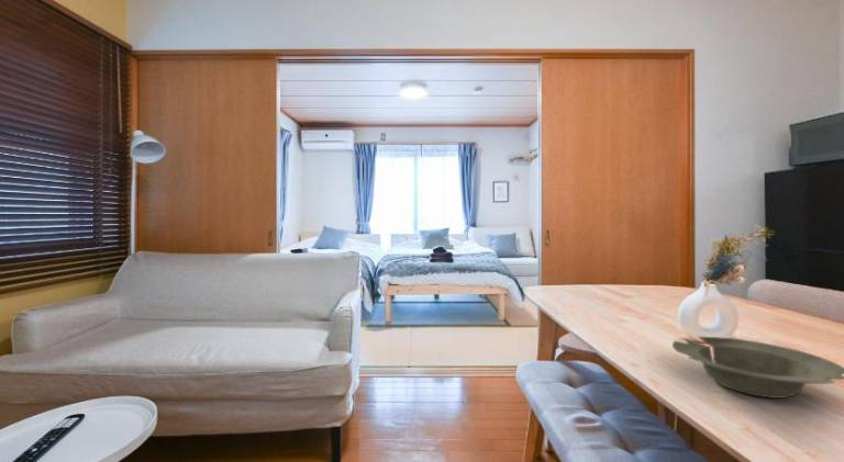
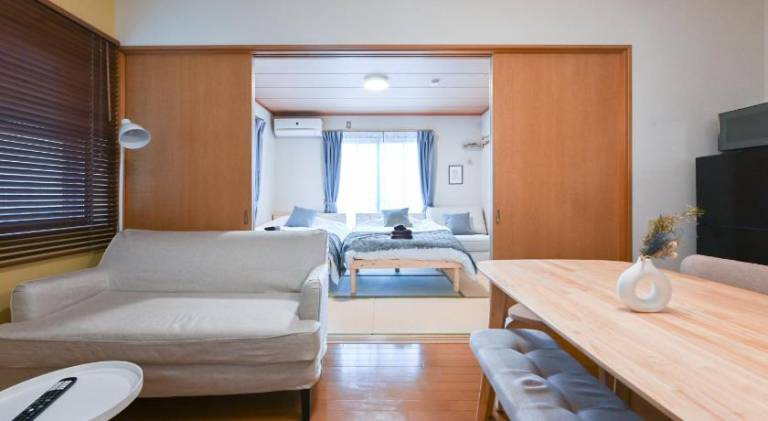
- bowl (749, 370)
